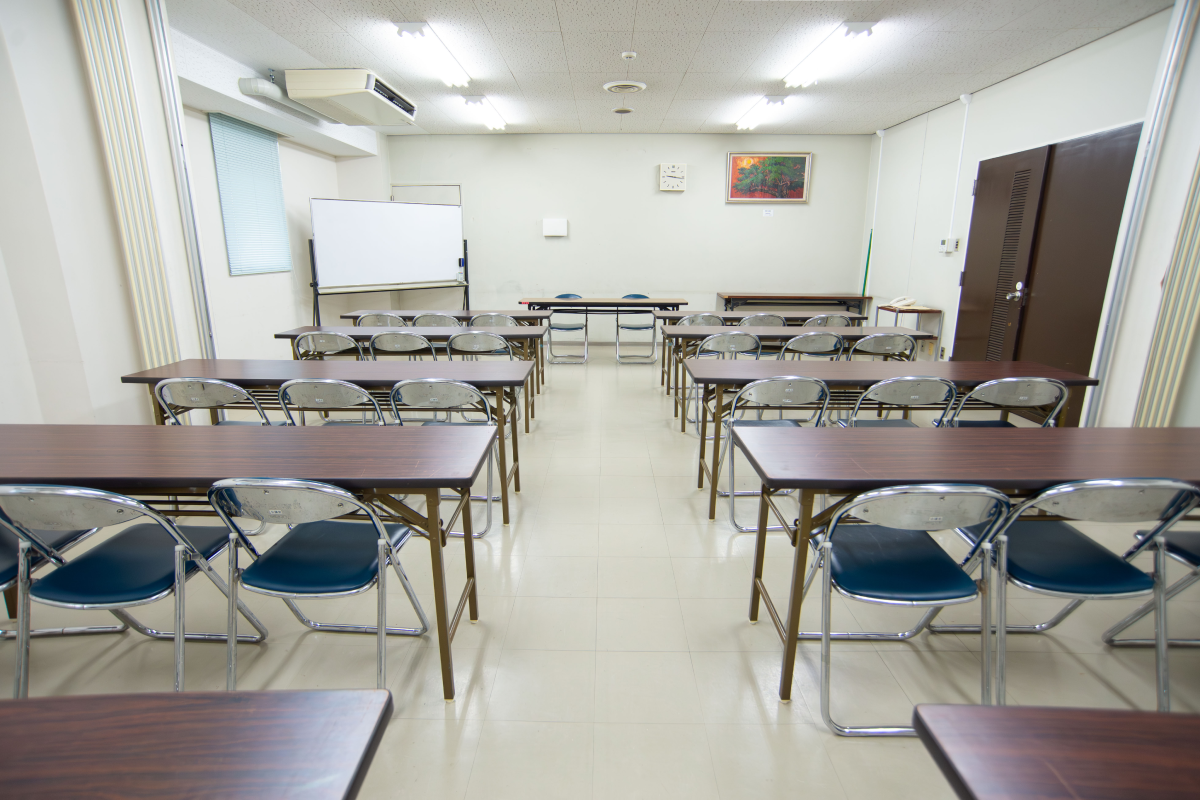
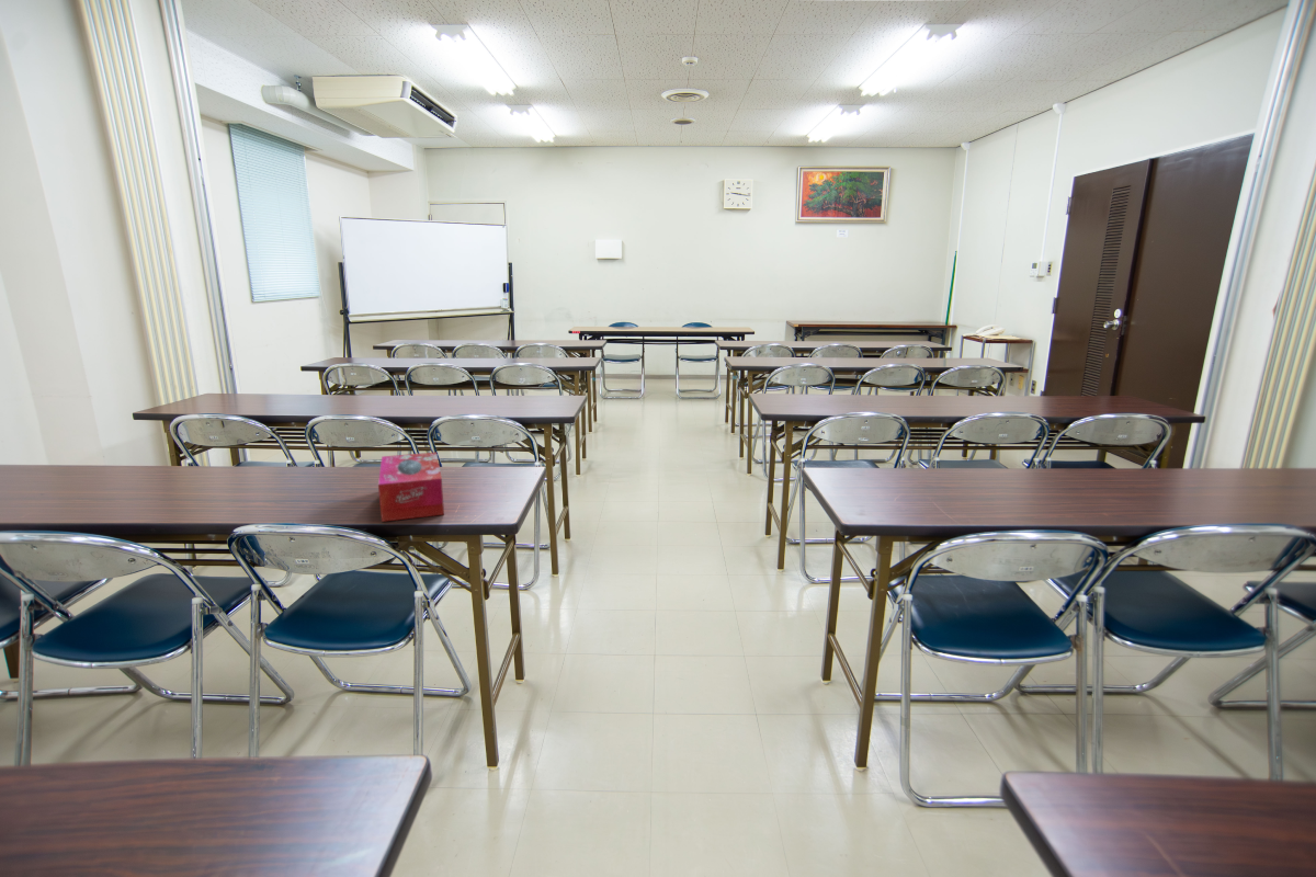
+ tissue box (411, 483)
